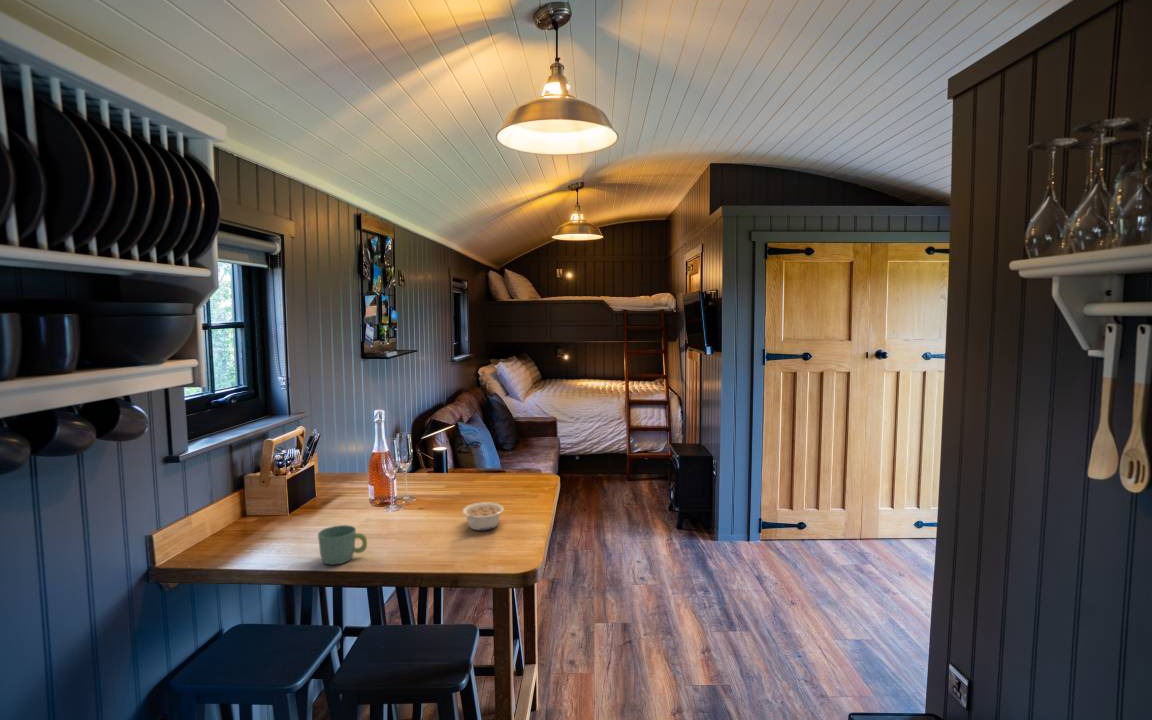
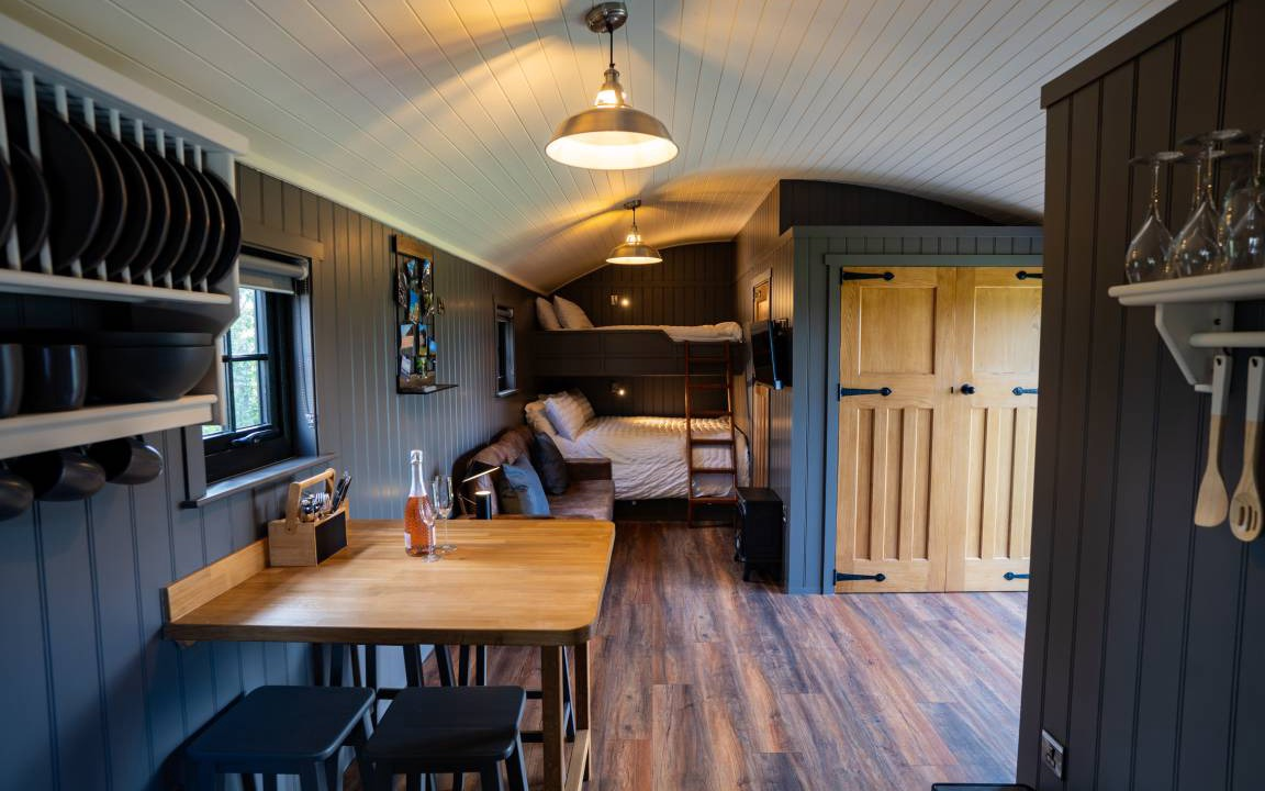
- legume (483, 516)
- mug (343, 544)
